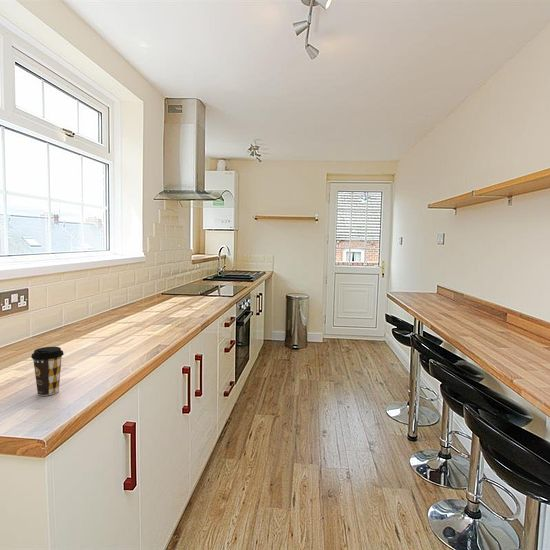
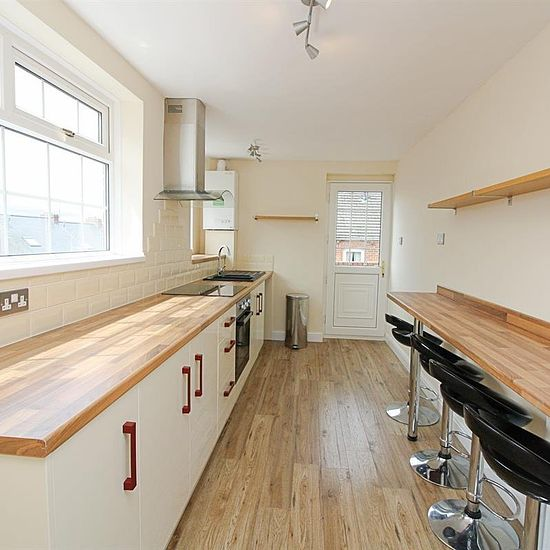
- coffee cup (48, 370)
